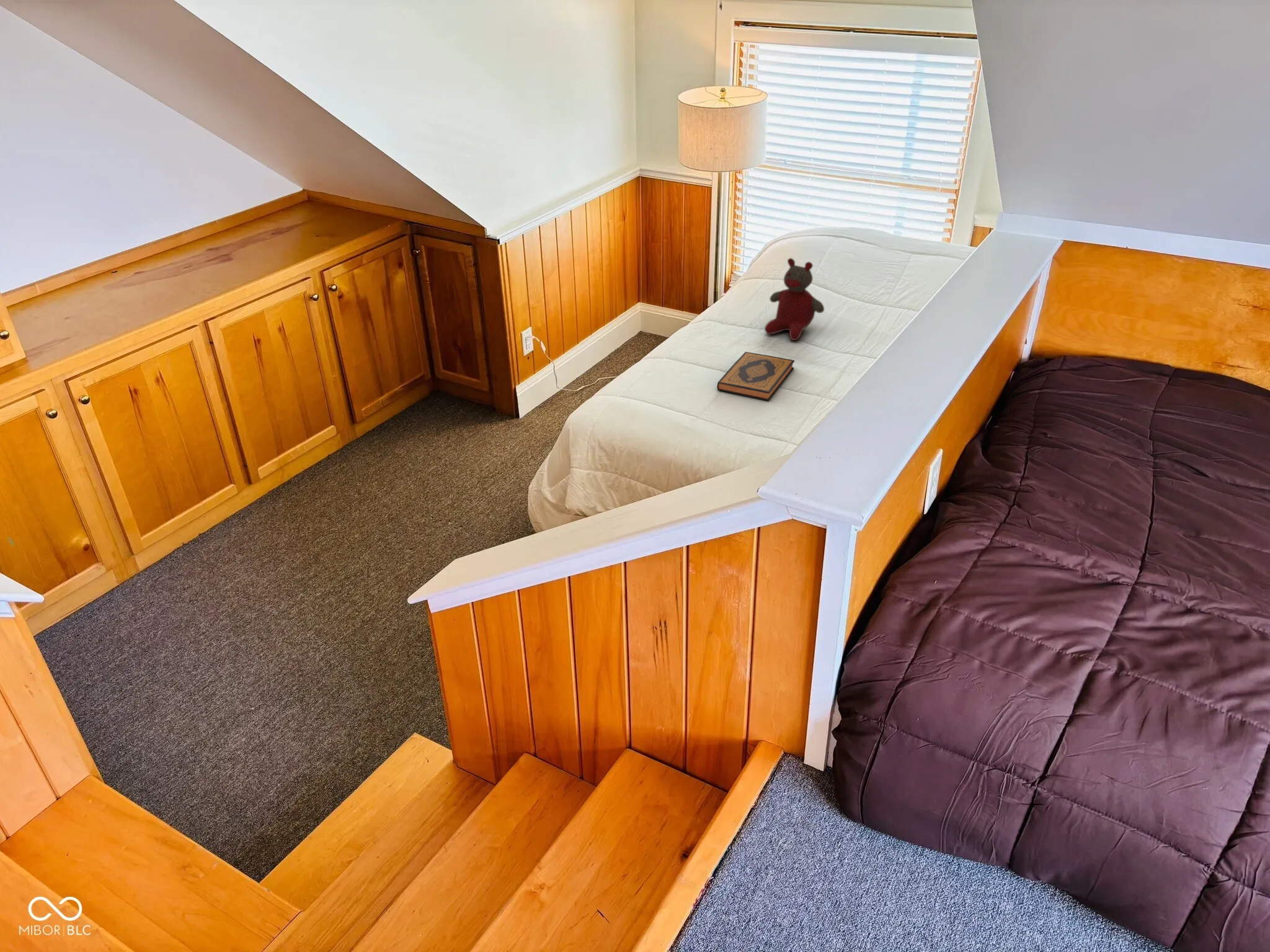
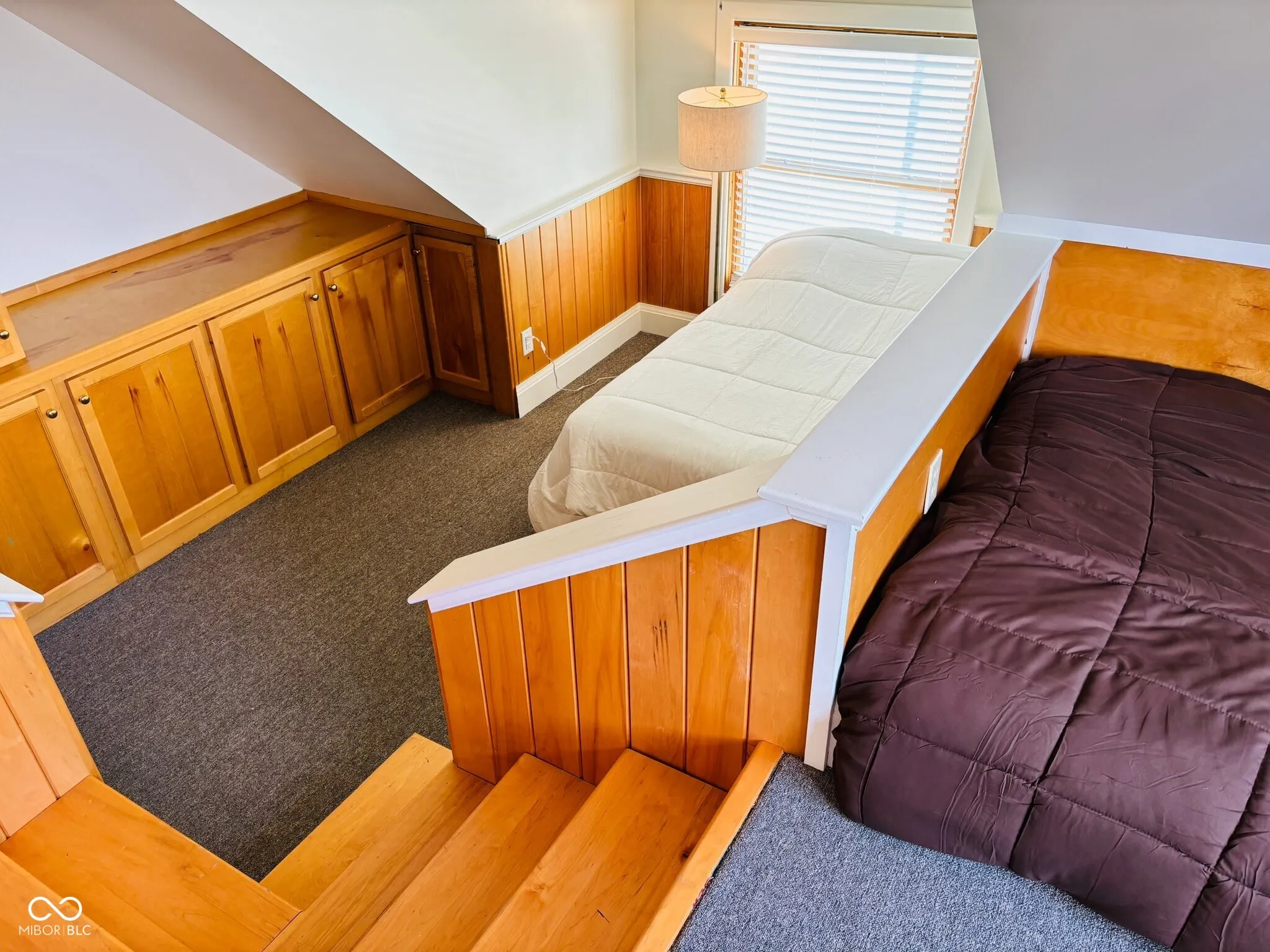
- hardback book (756, 375)
- stuffed bear (793, 298)
